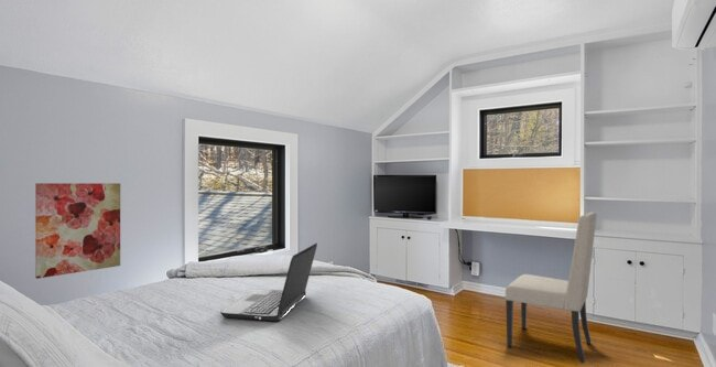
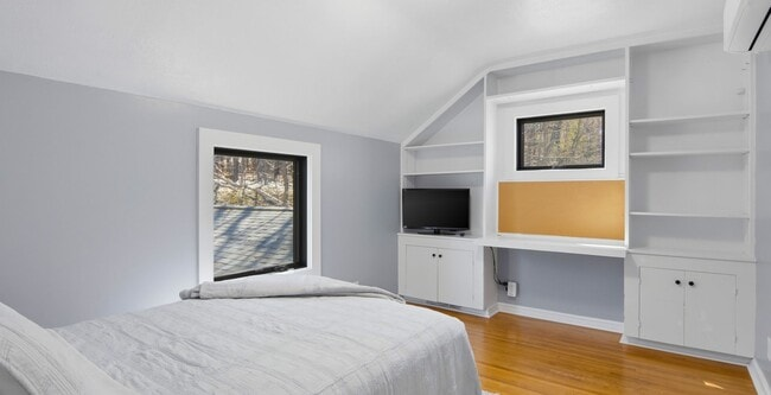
- chair (551, 278)
- laptop computer (272, 290)
- wall art (80, 227)
